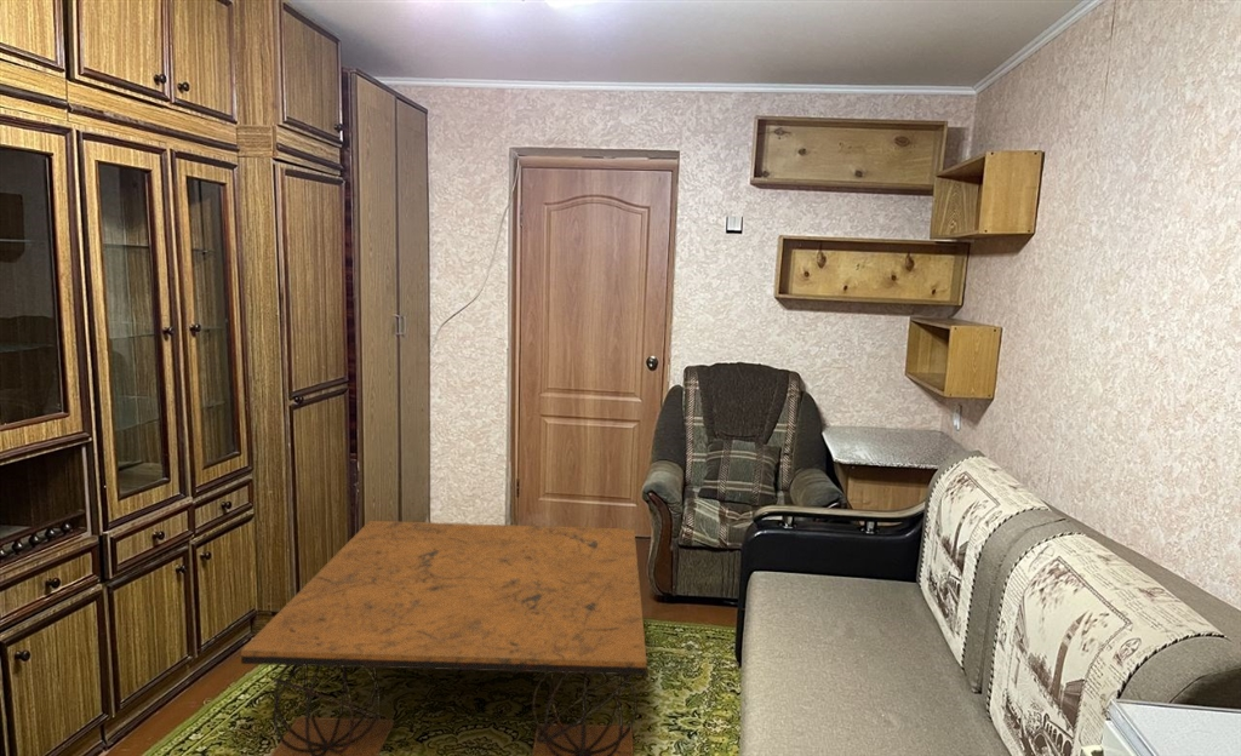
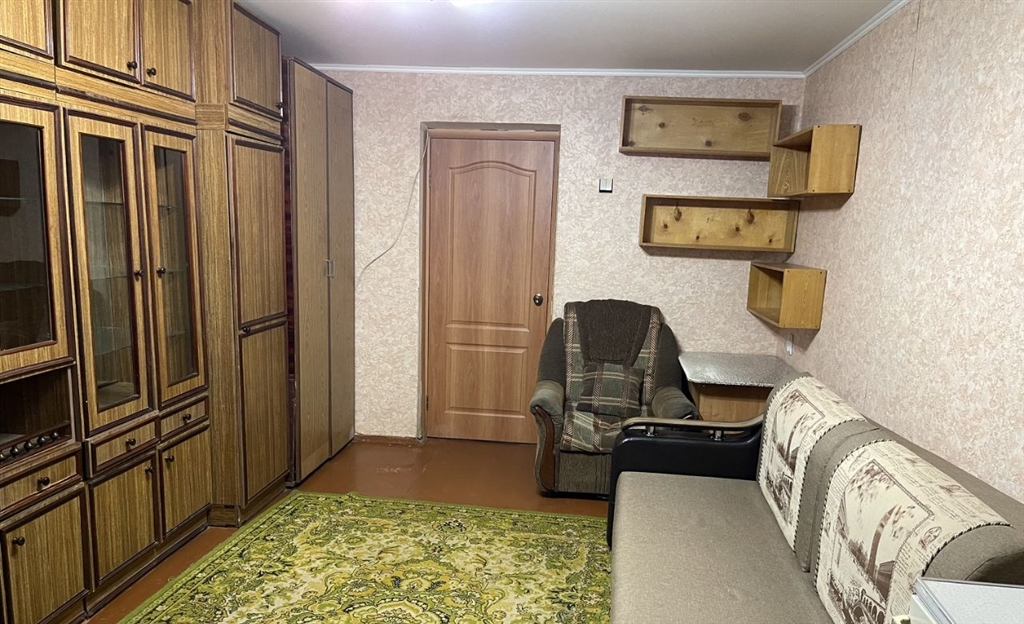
- coffee table (479, 632)
